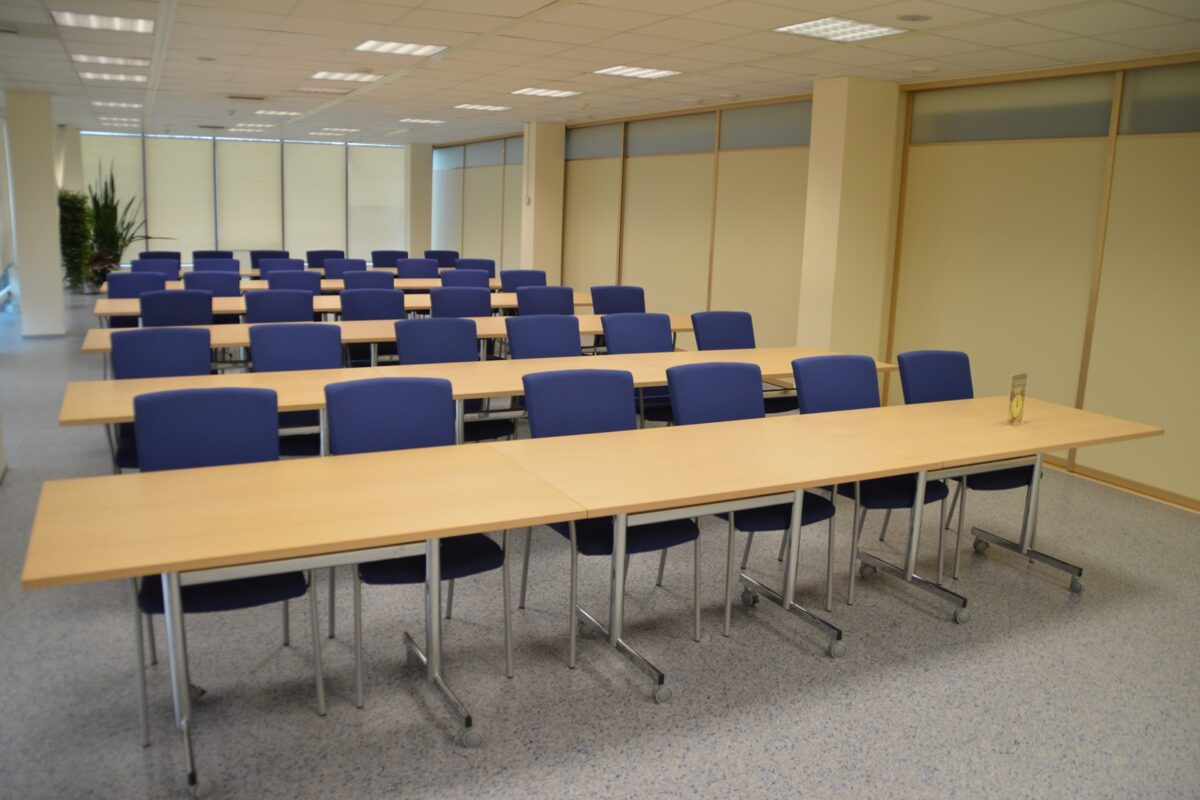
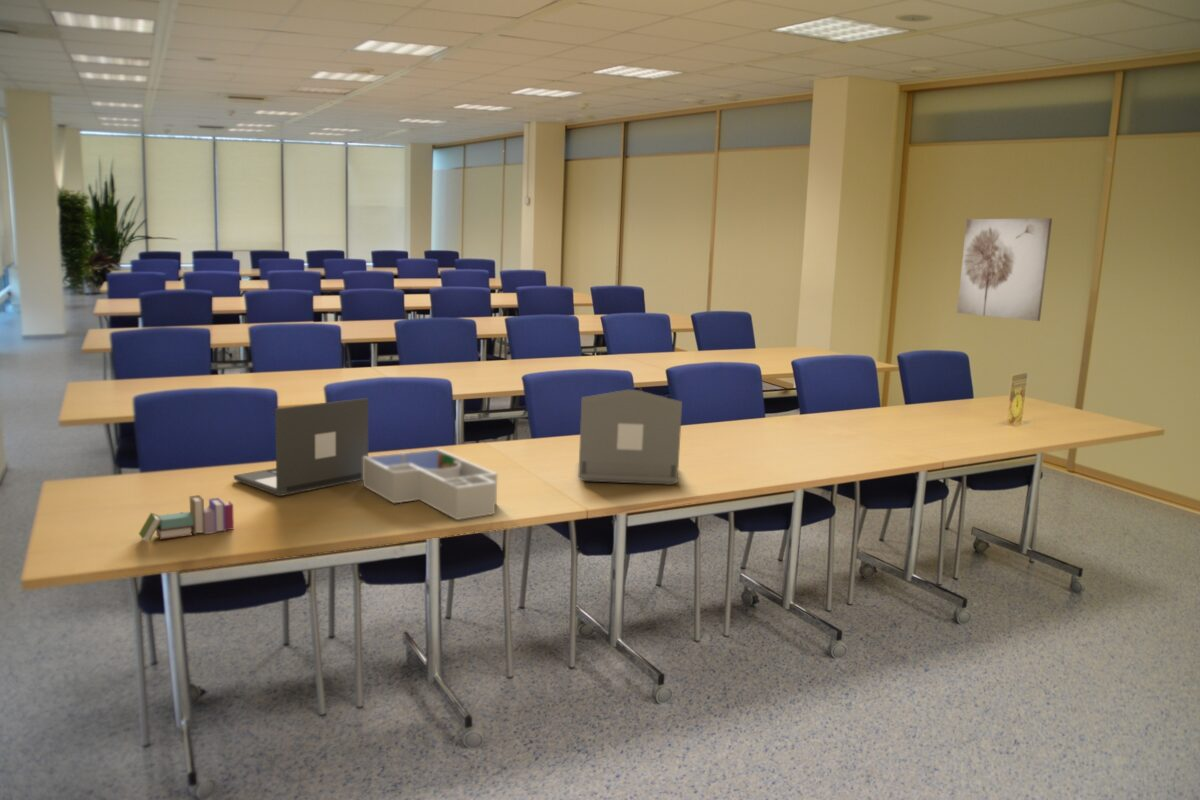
+ book (186, 516)
+ desk organizer (434, 483)
+ wall art (1001, 268)
+ laptop (302, 438)
+ laptop (628, 428)
